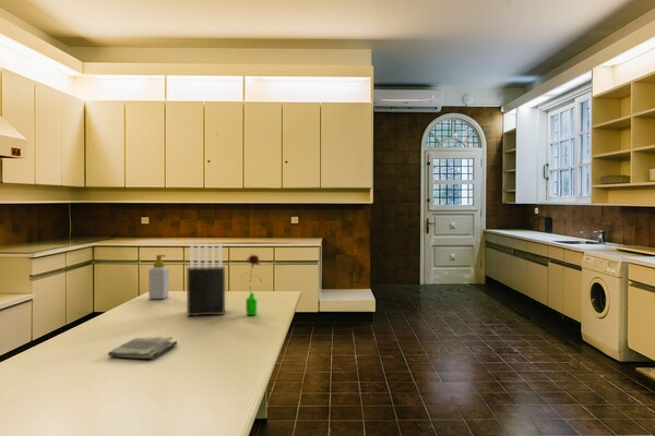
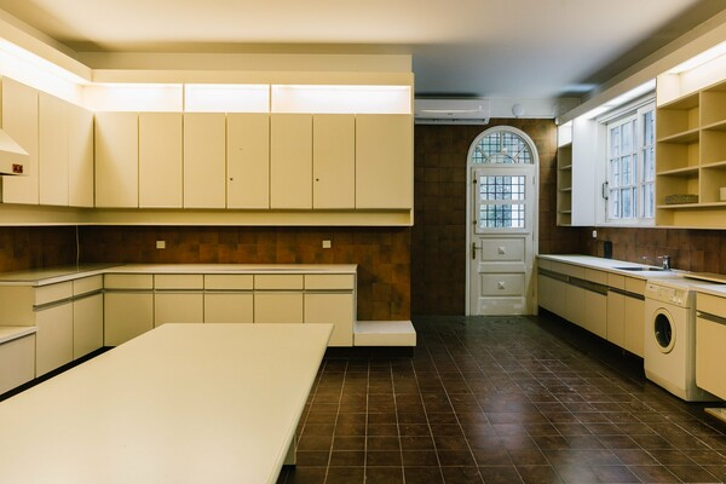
- dish towel (144, 346)
- soap bottle (158, 276)
- knife block (206, 278)
- flower (250, 279)
